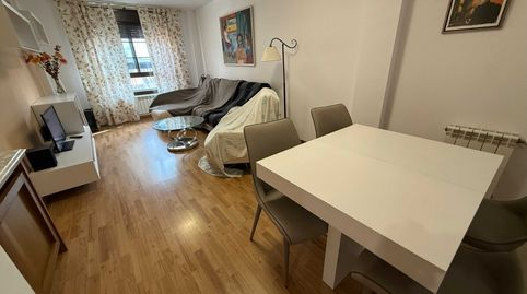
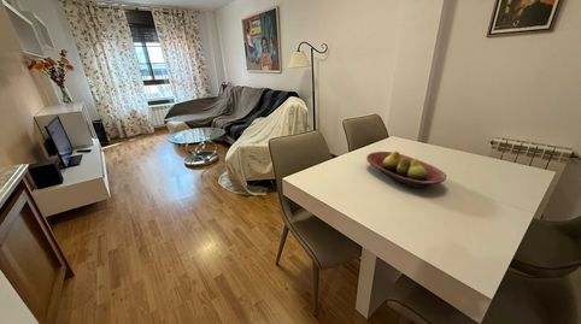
+ fruit bowl (401, 165)
